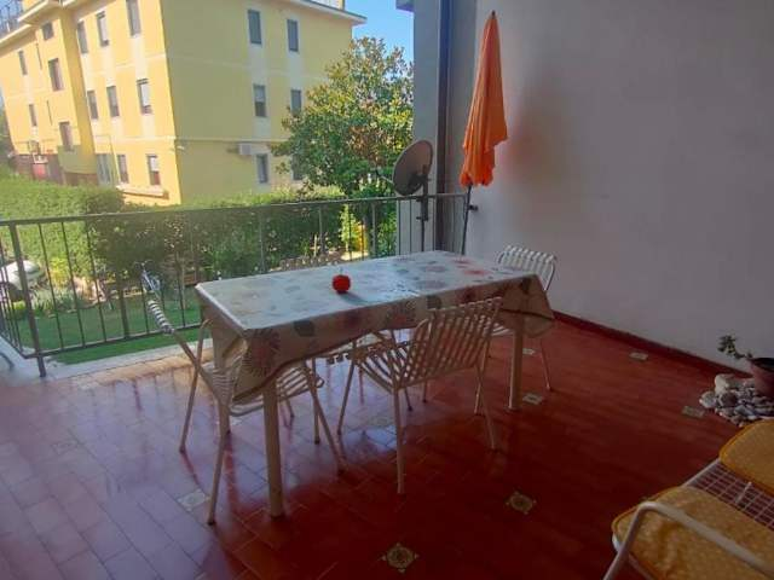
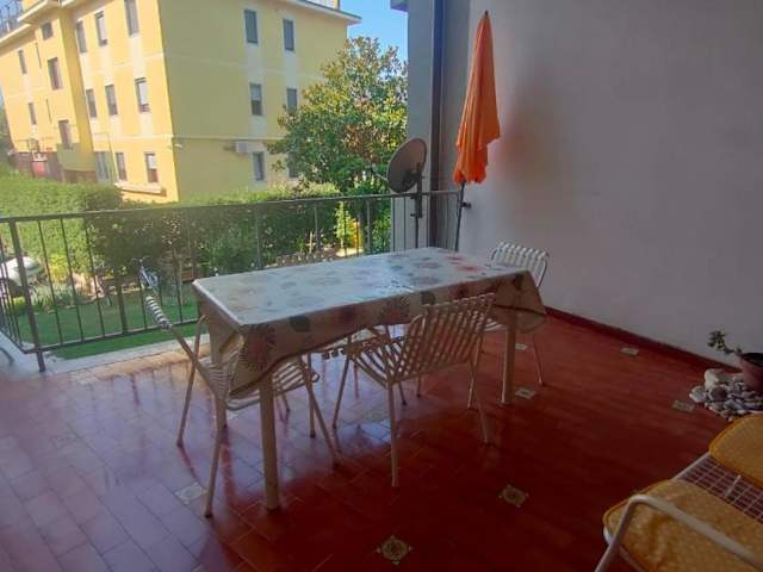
- fruit (341, 279)
